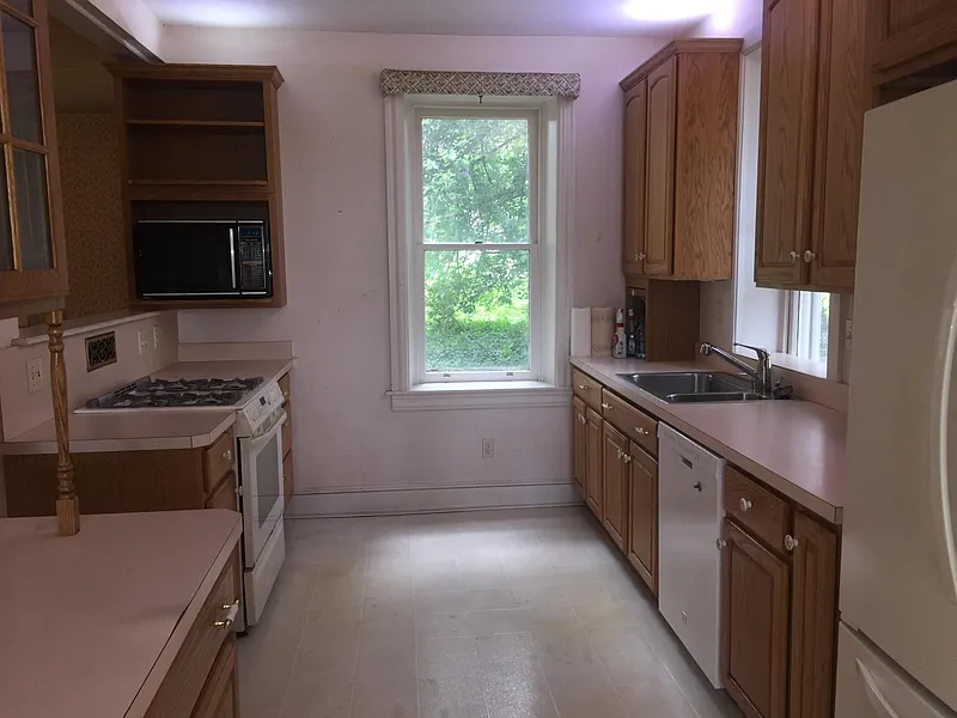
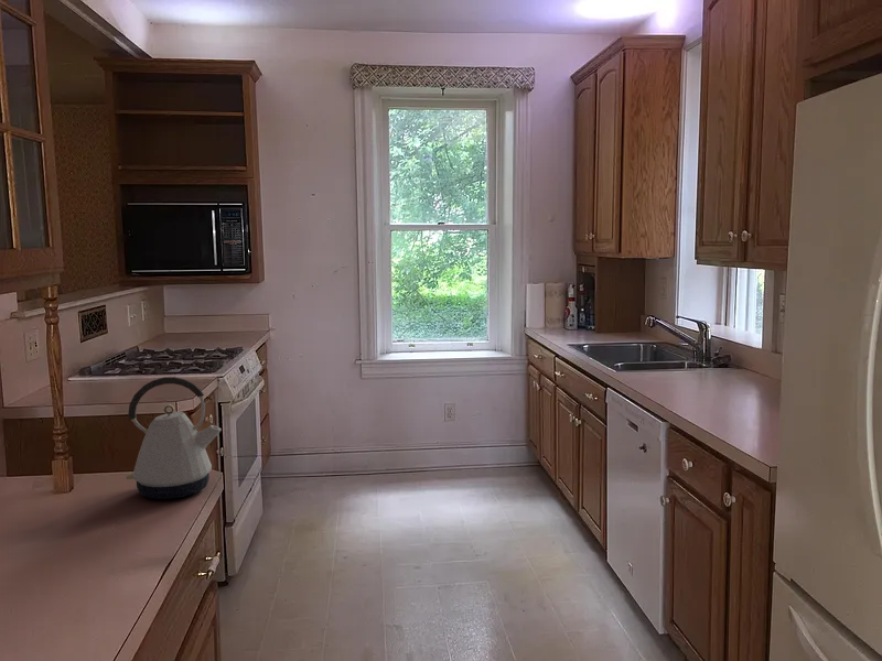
+ kettle (173, 433)
